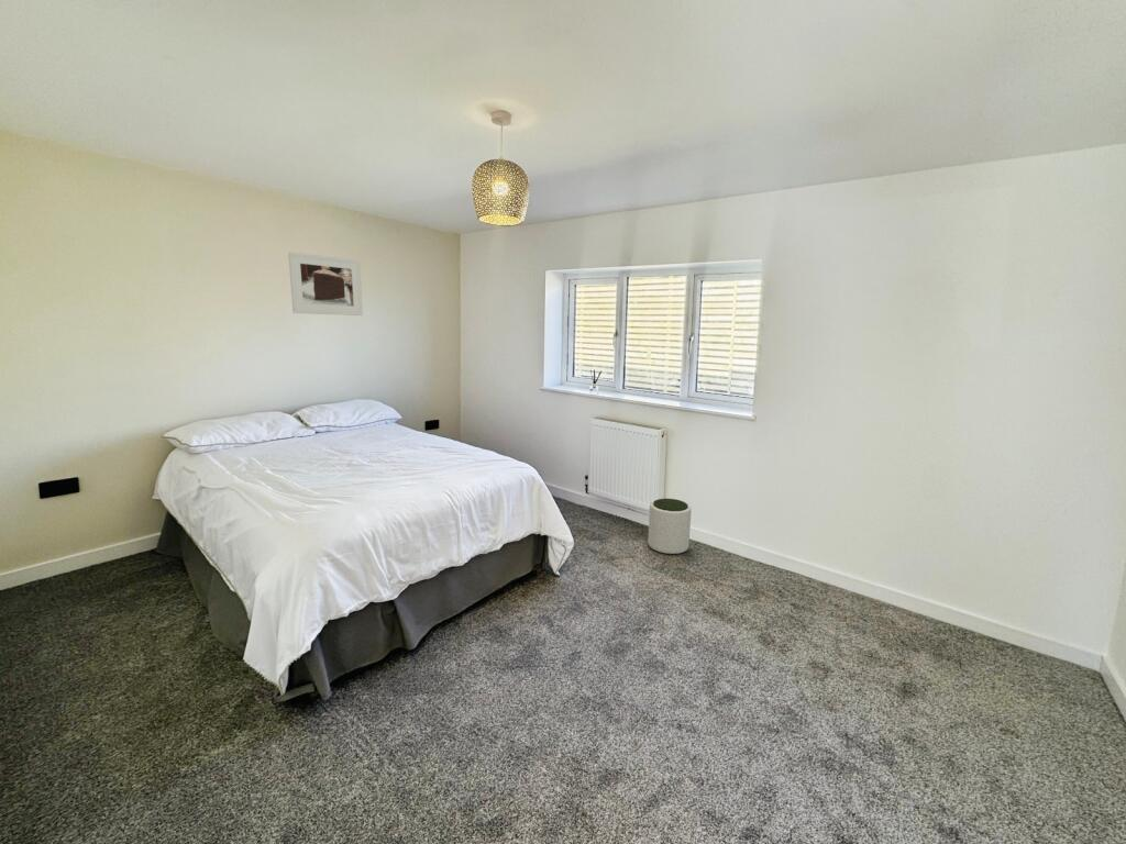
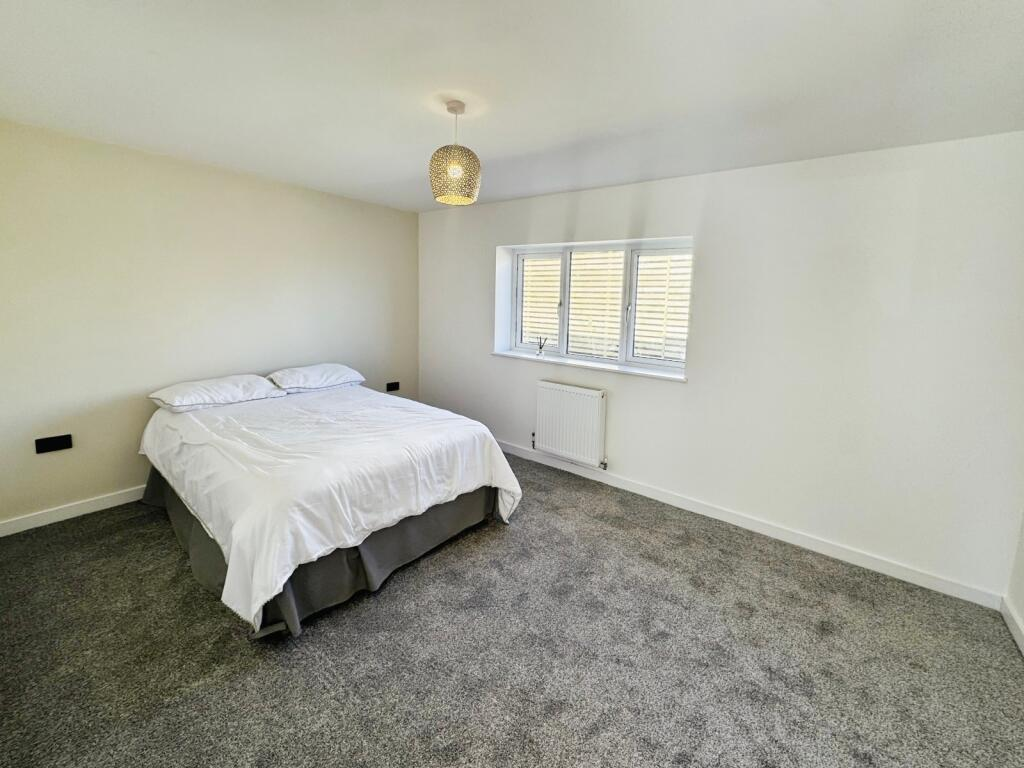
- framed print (328, 286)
- plant pot (669, 525)
